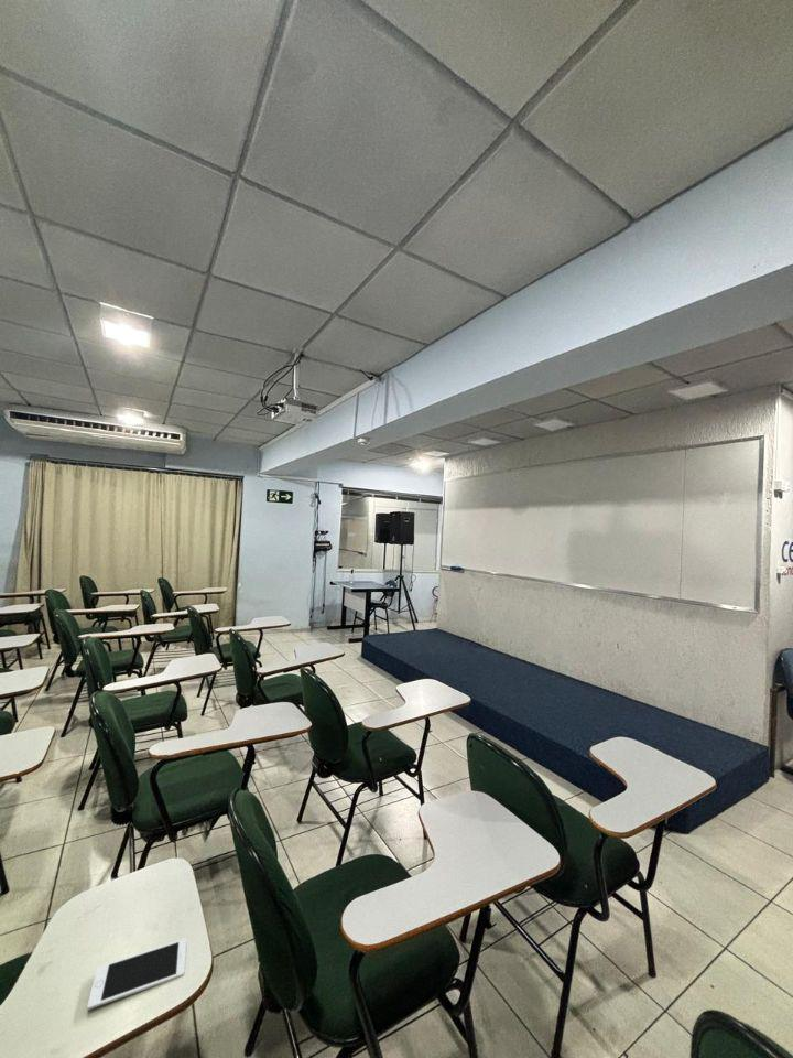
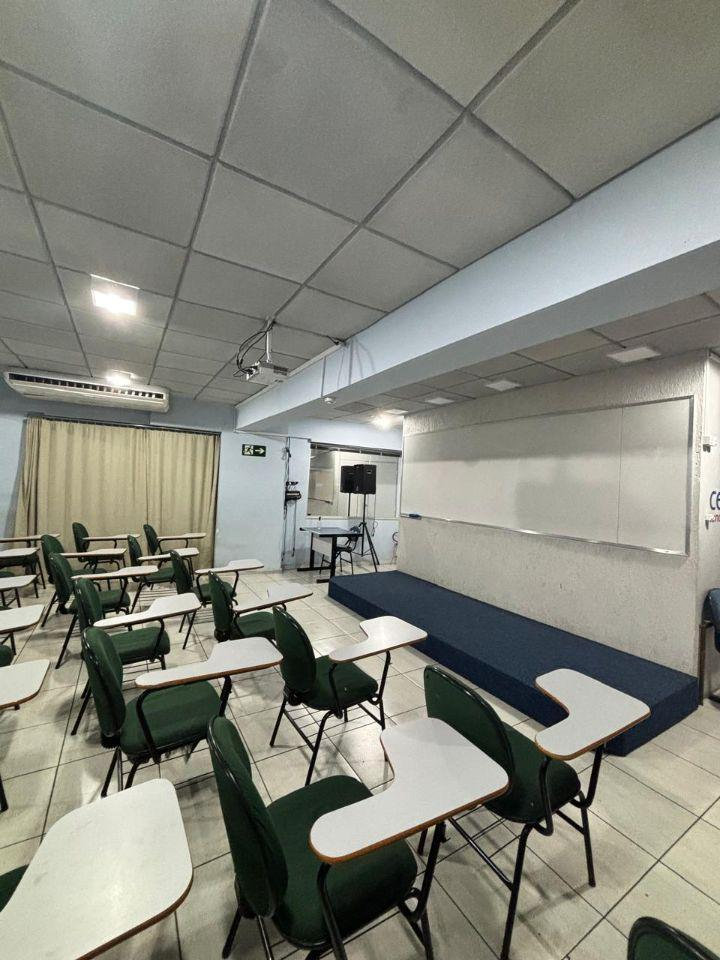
- cell phone (140, 971)
